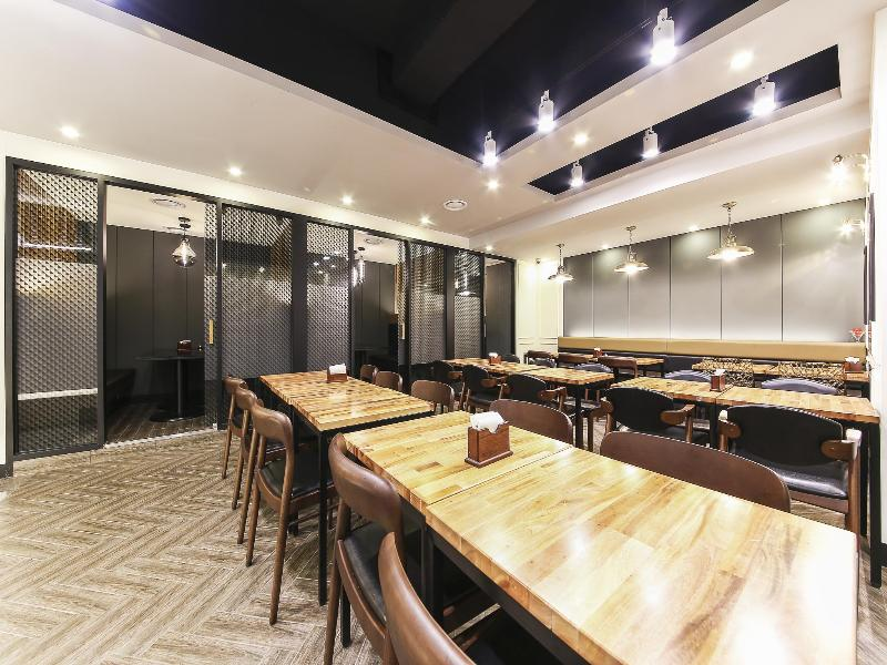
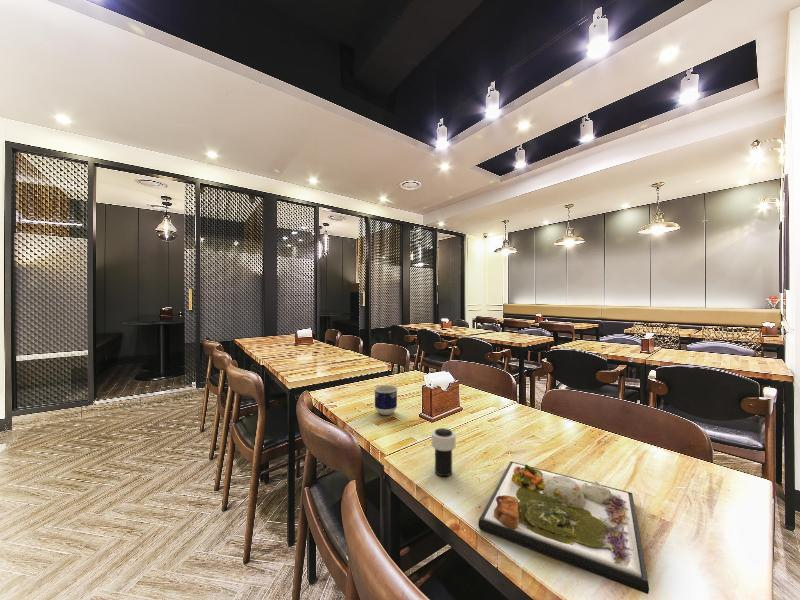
+ dinner plate (560, 503)
+ cup (443, 451)
+ cup (385, 401)
